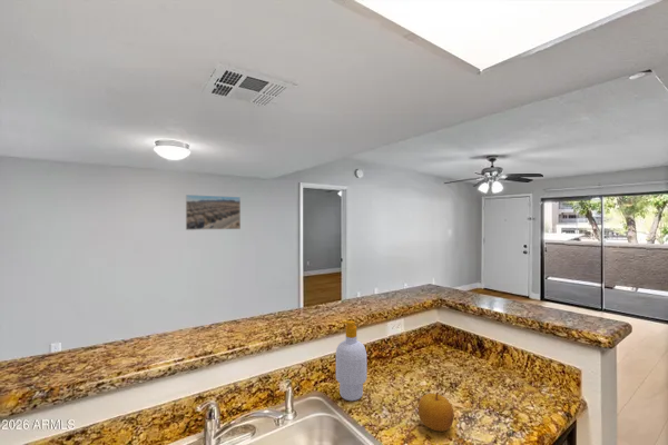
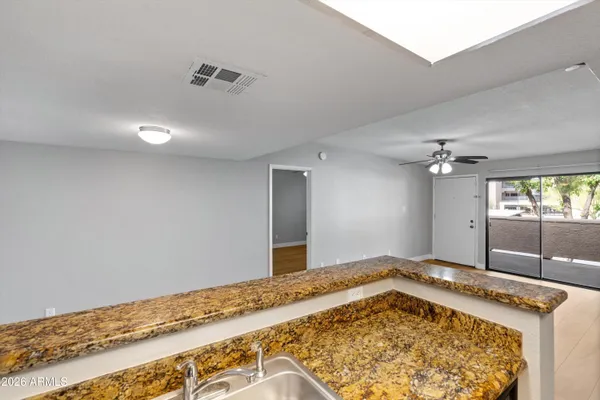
- soap bottle (351, 358)
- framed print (214, 212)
- fruit (435, 408)
